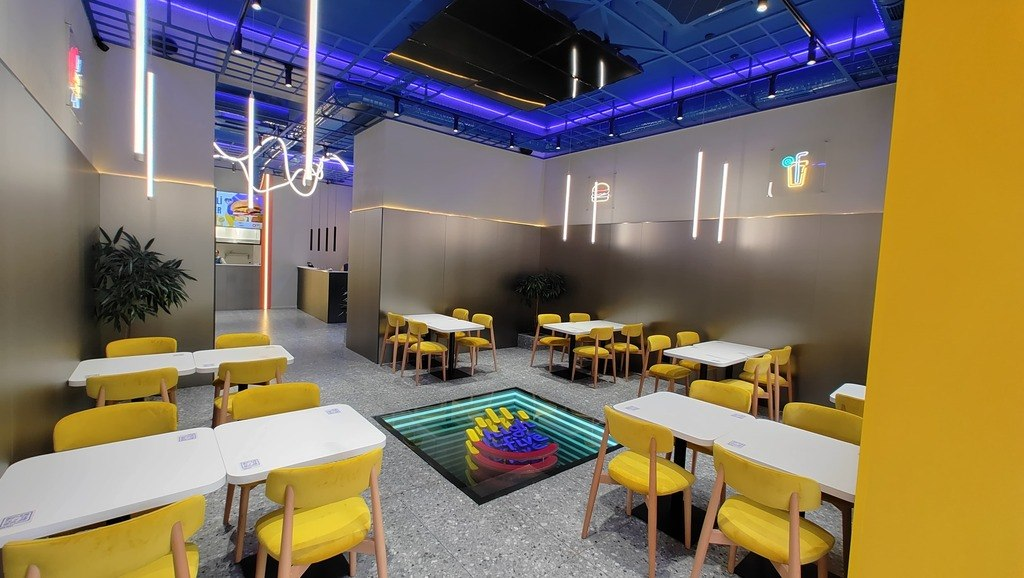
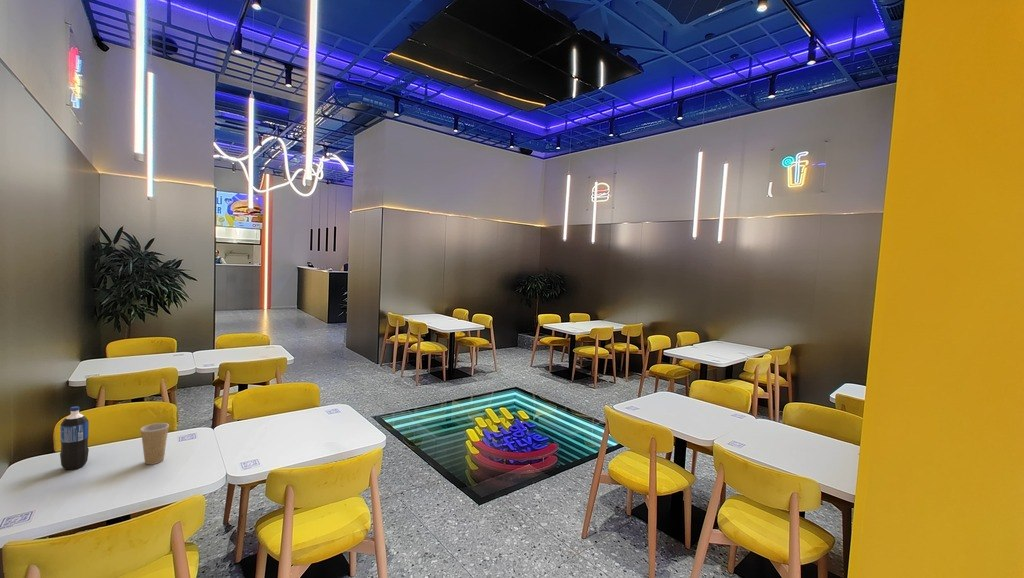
+ pop (74, 437)
+ paper cup (154, 444)
